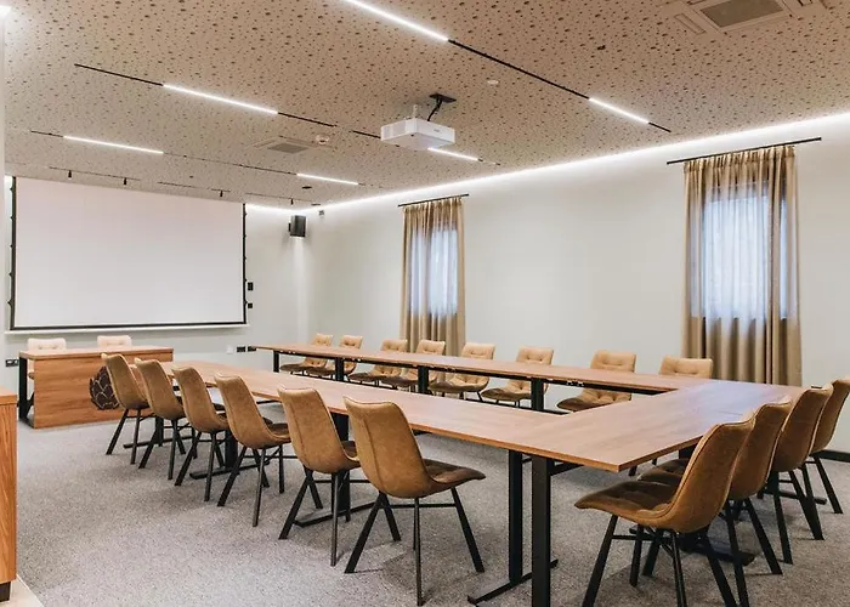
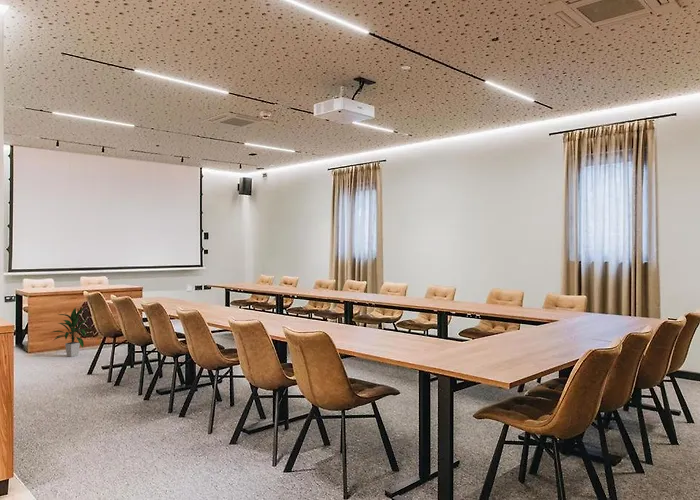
+ indoor plant (72, 331)
